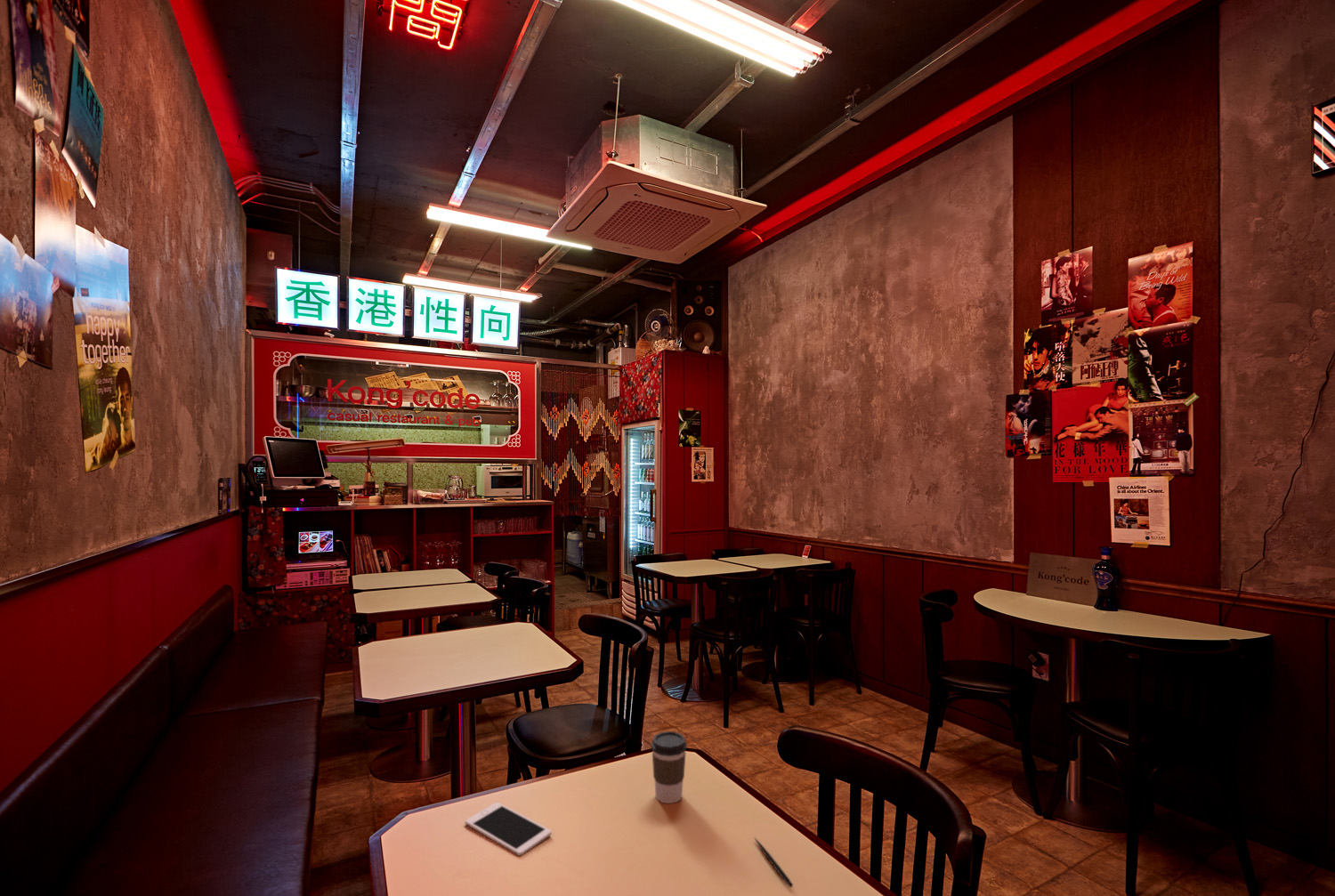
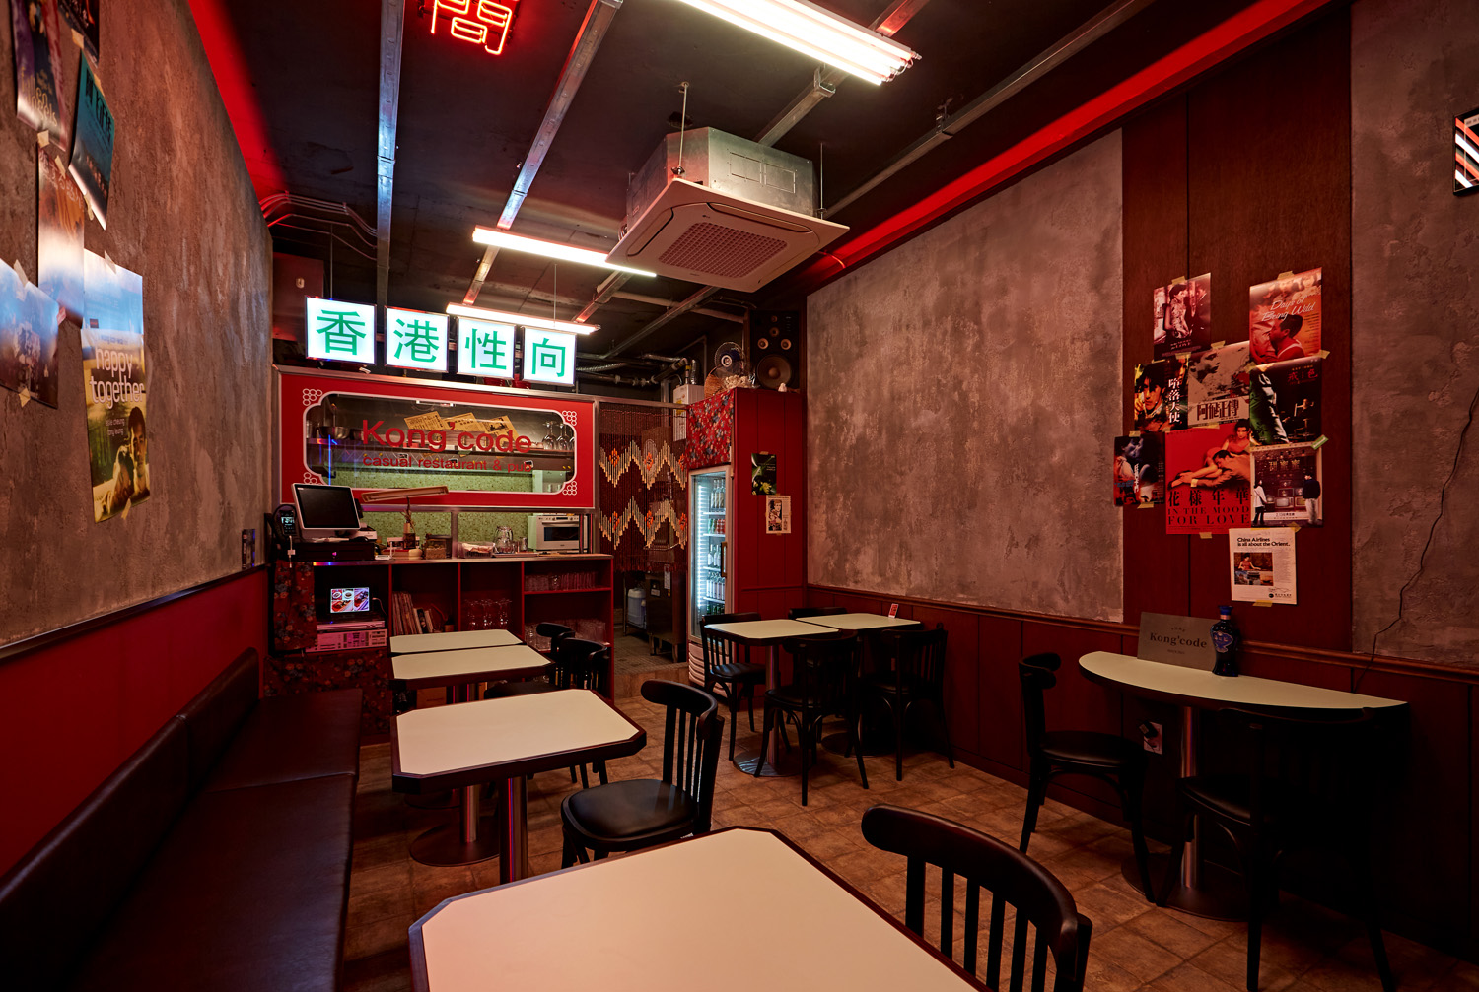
- pen (772, 859)
- cell phone (507, 827)
- coffee cup (668, 767)
